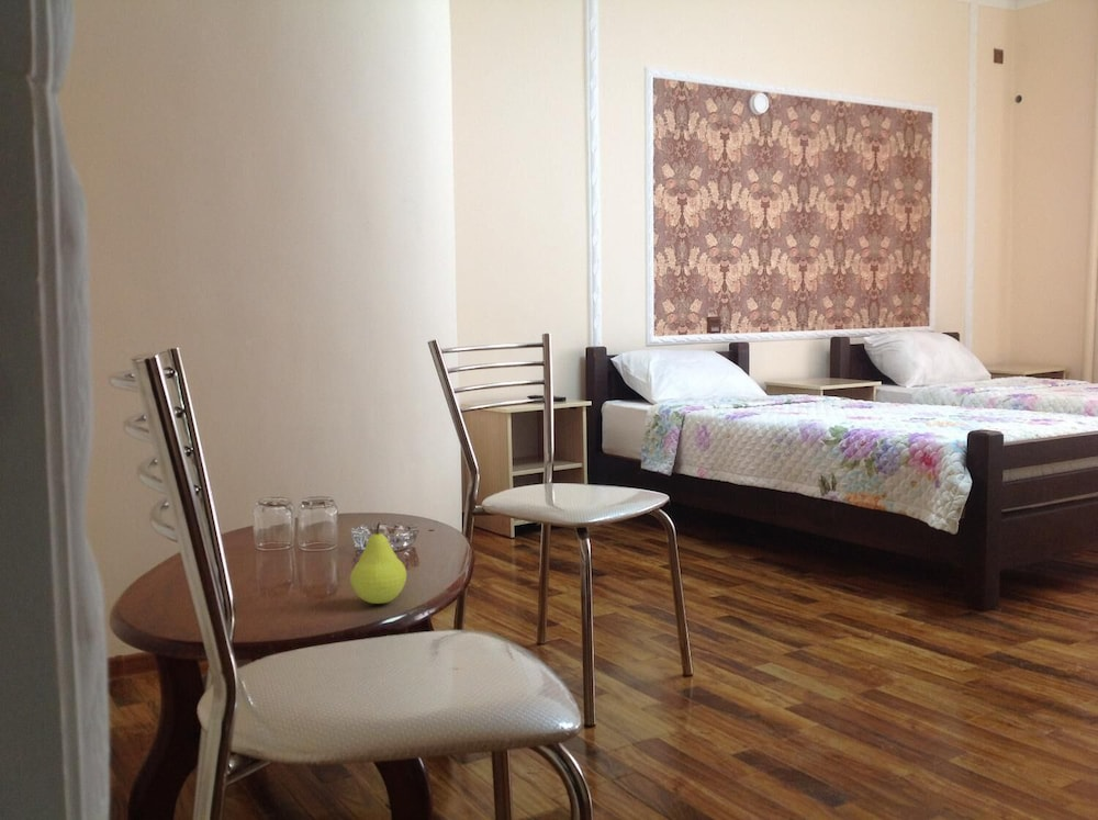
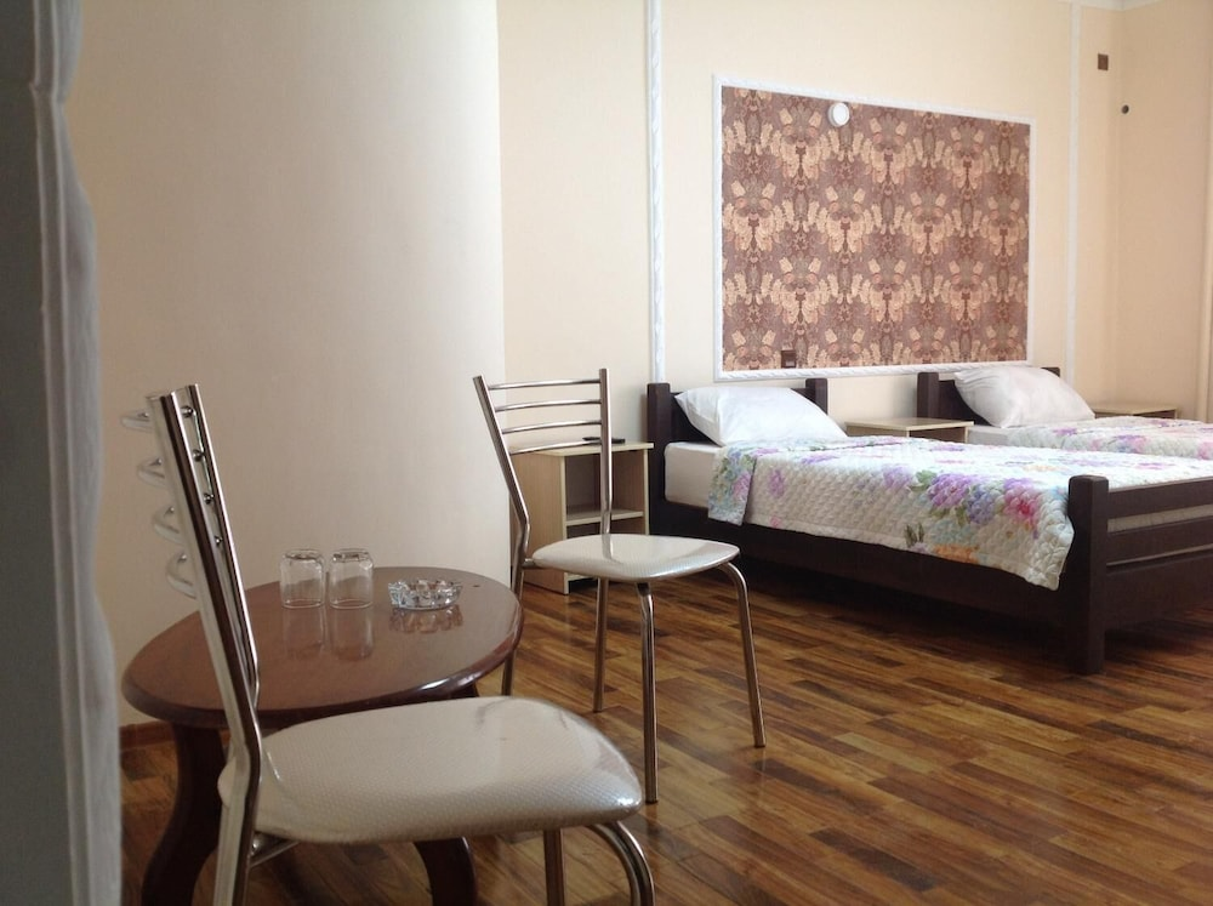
- fruit (378, 562)
